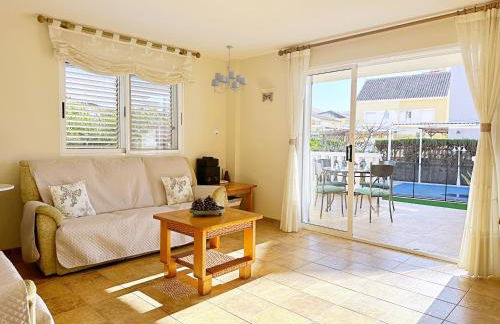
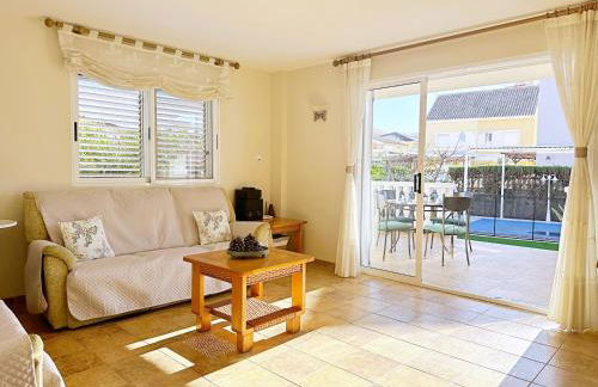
- chandelier (228, 69)
